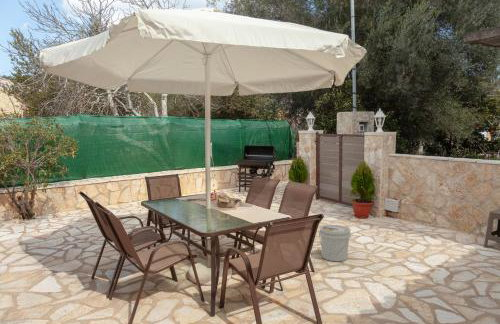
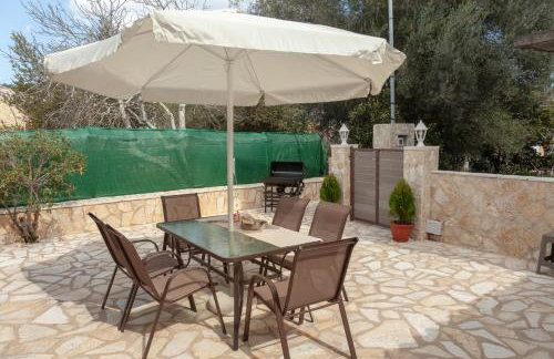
- bucket (334, 242)
